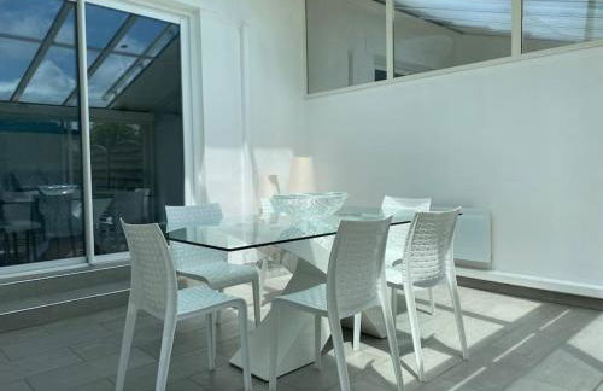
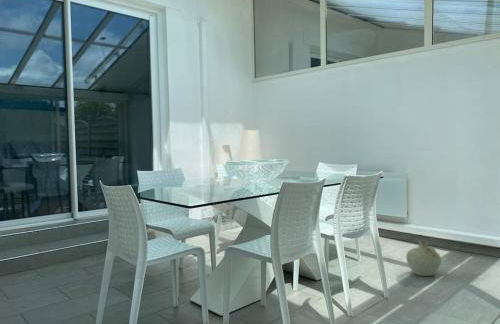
+ ceramic jug (423, 257)
